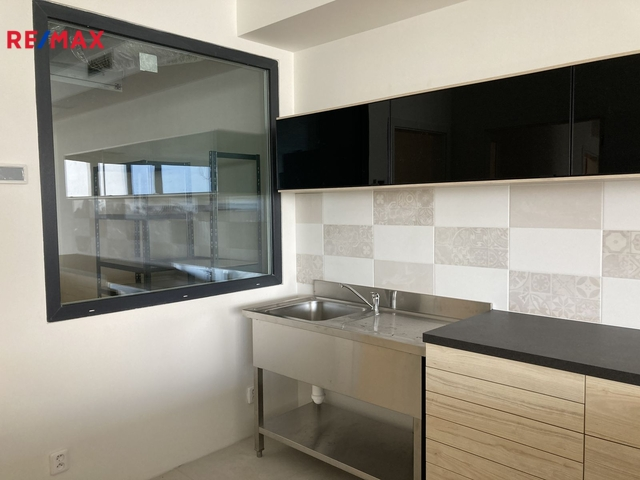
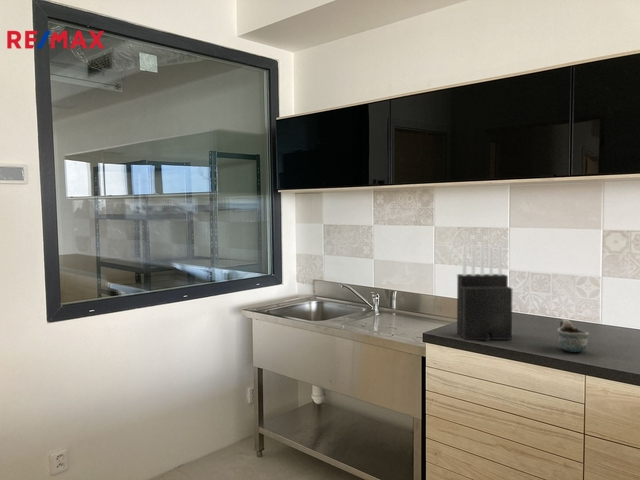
+ knife block (485, 291)
+ mug (569, 335)
